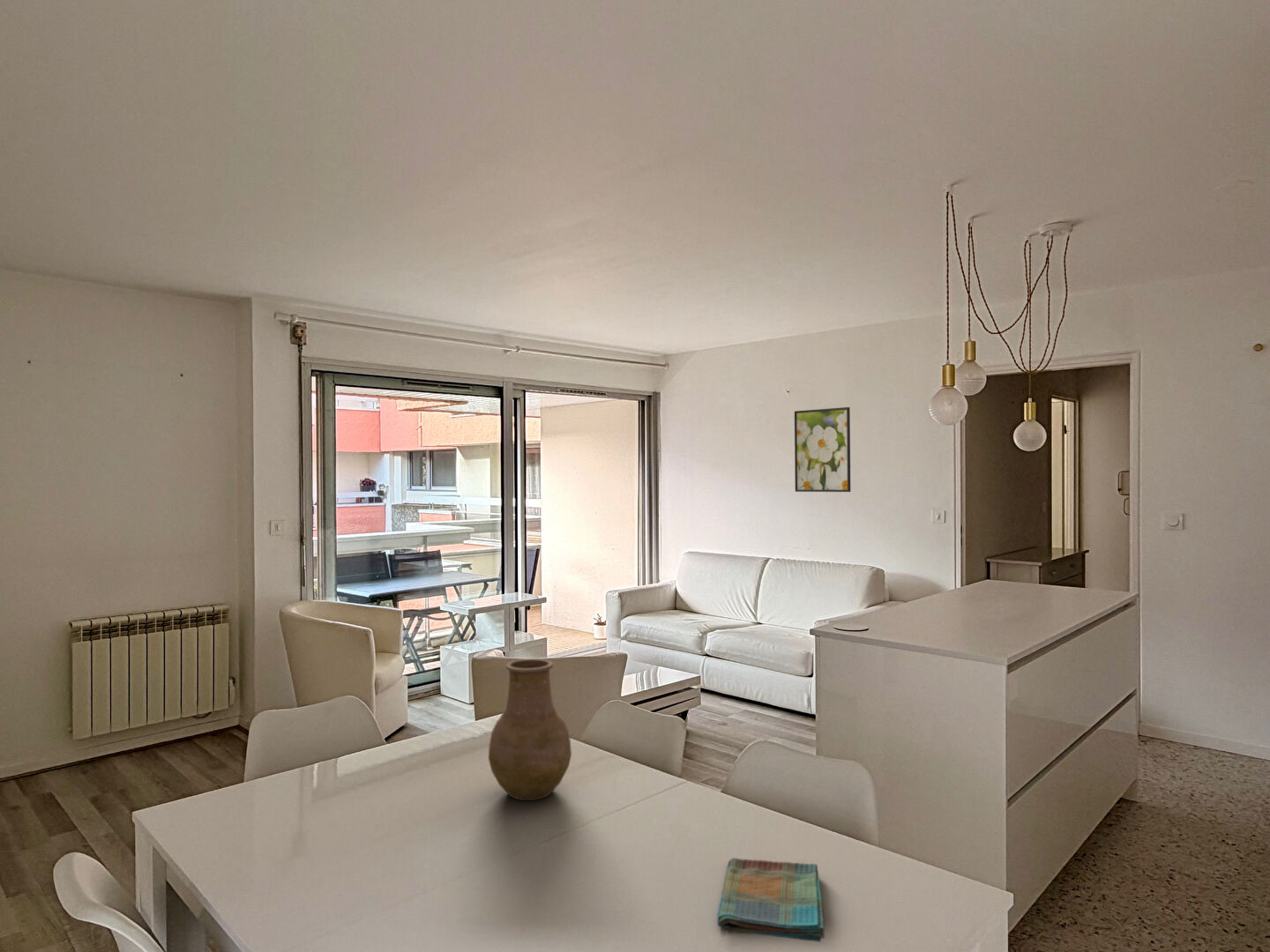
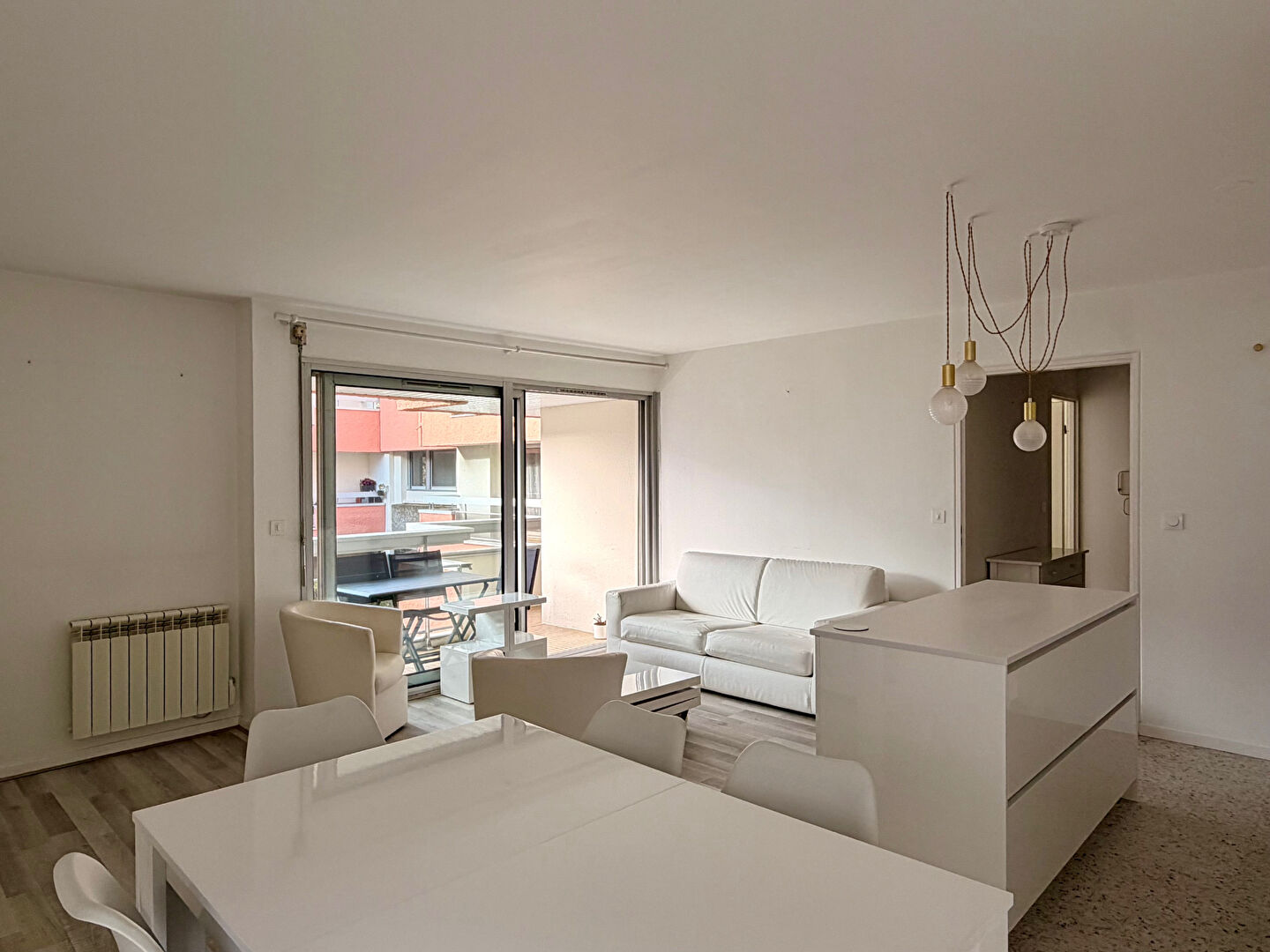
- dish towel (771, 894)
- vase (529, 728)
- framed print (821, 450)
